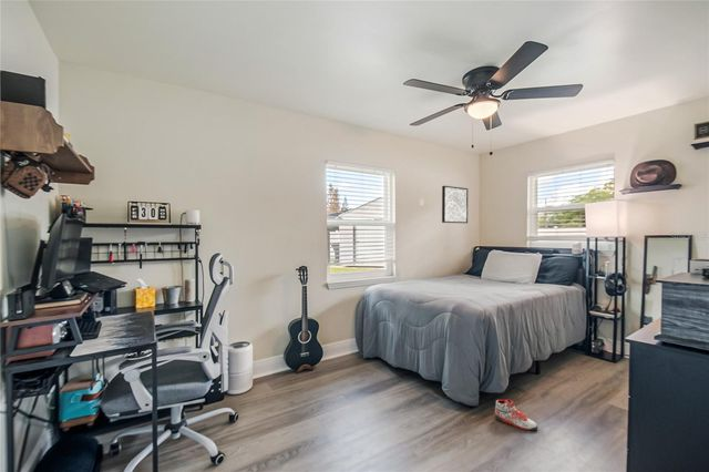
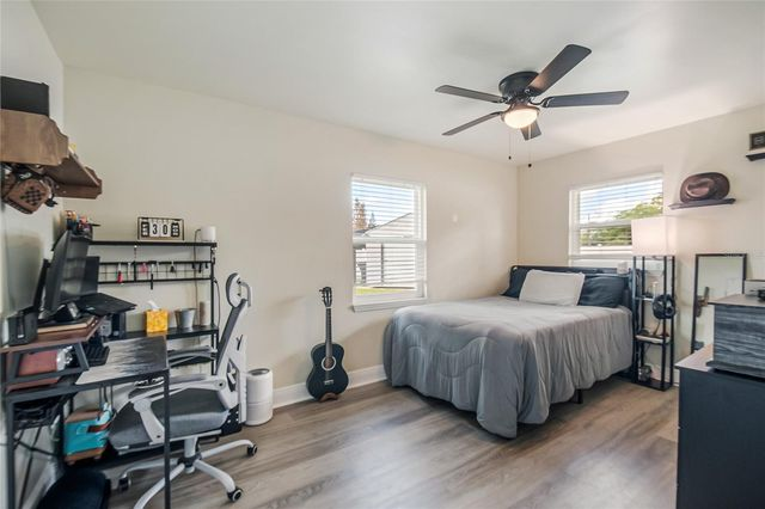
- sneaker (515, 413)
- wall art (455, 205)
